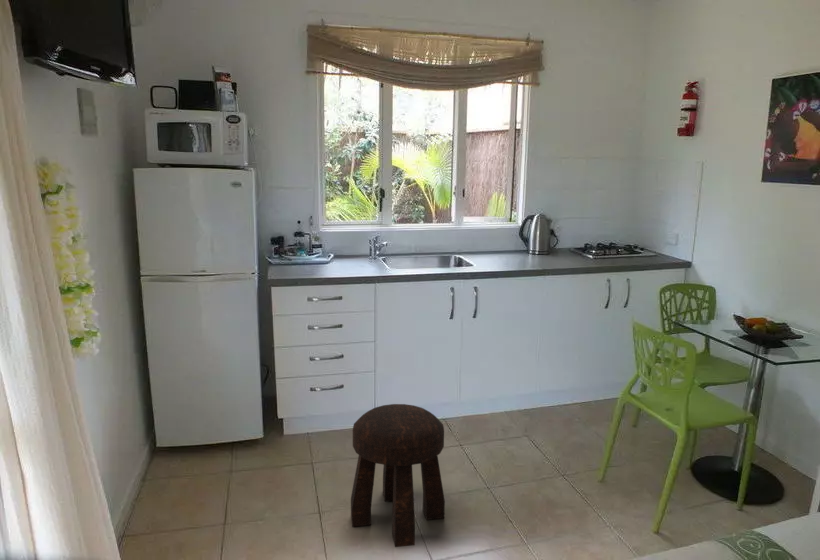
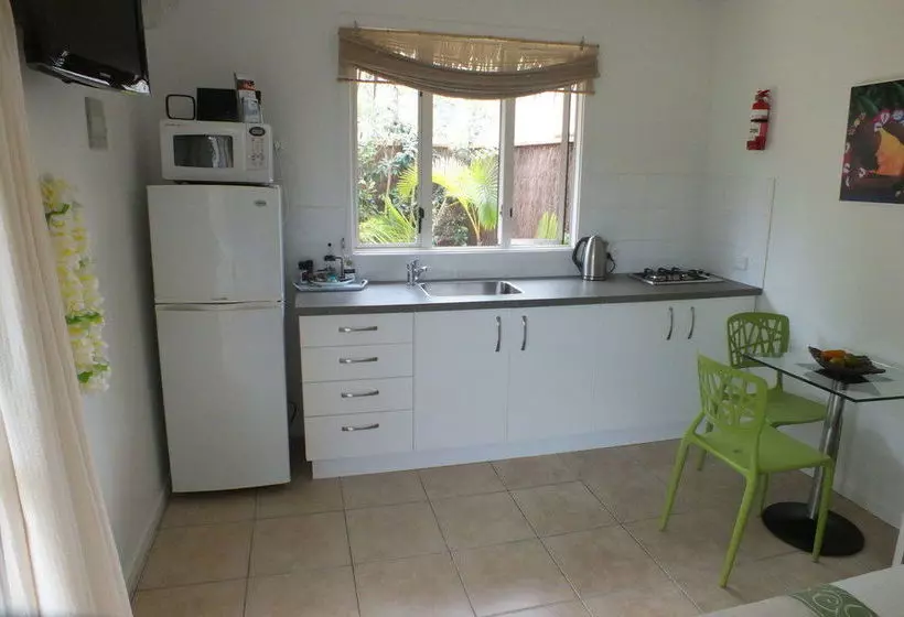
- stool (398, 467)
